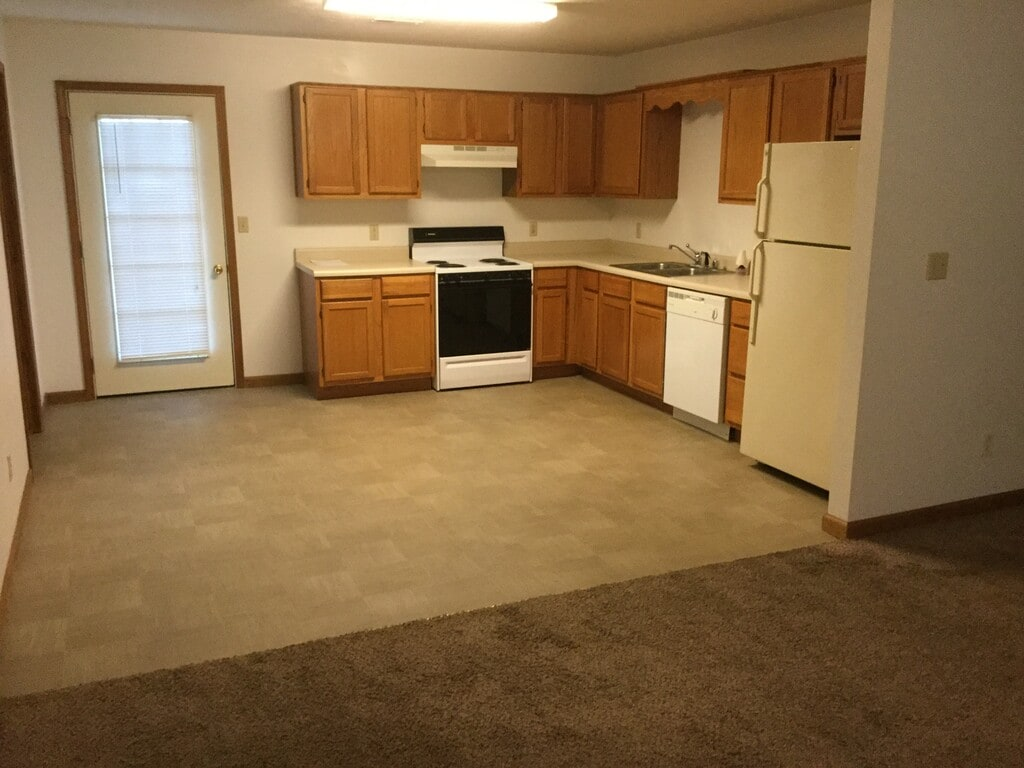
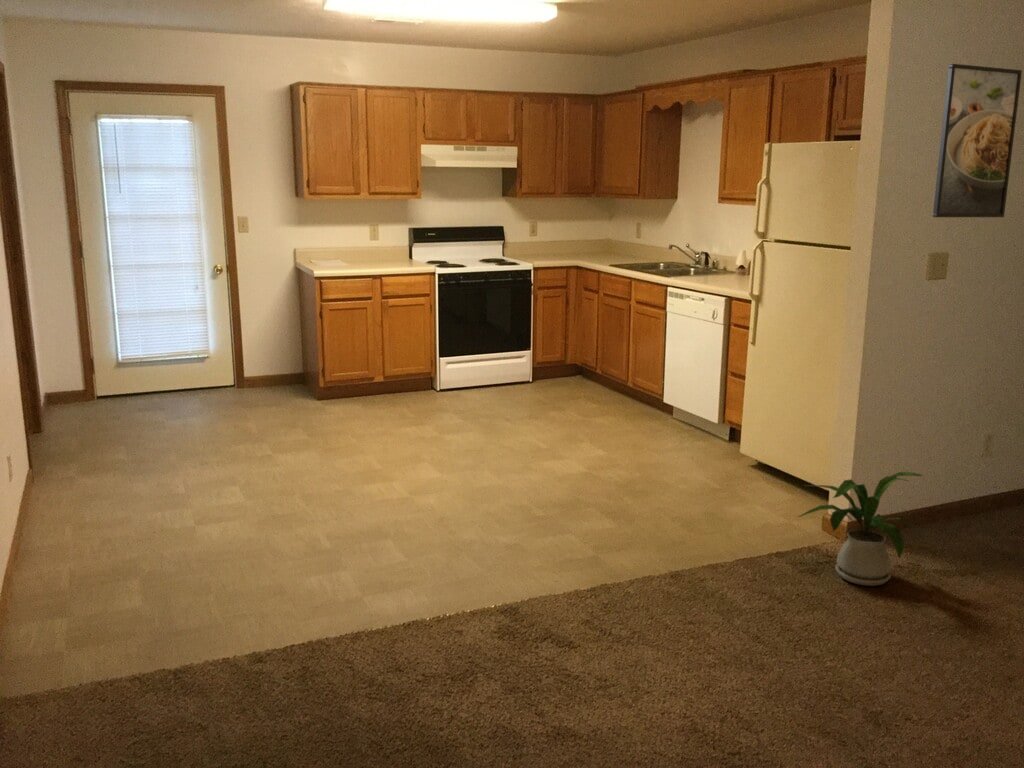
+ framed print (977, 143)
+ house plant (861, 517)
